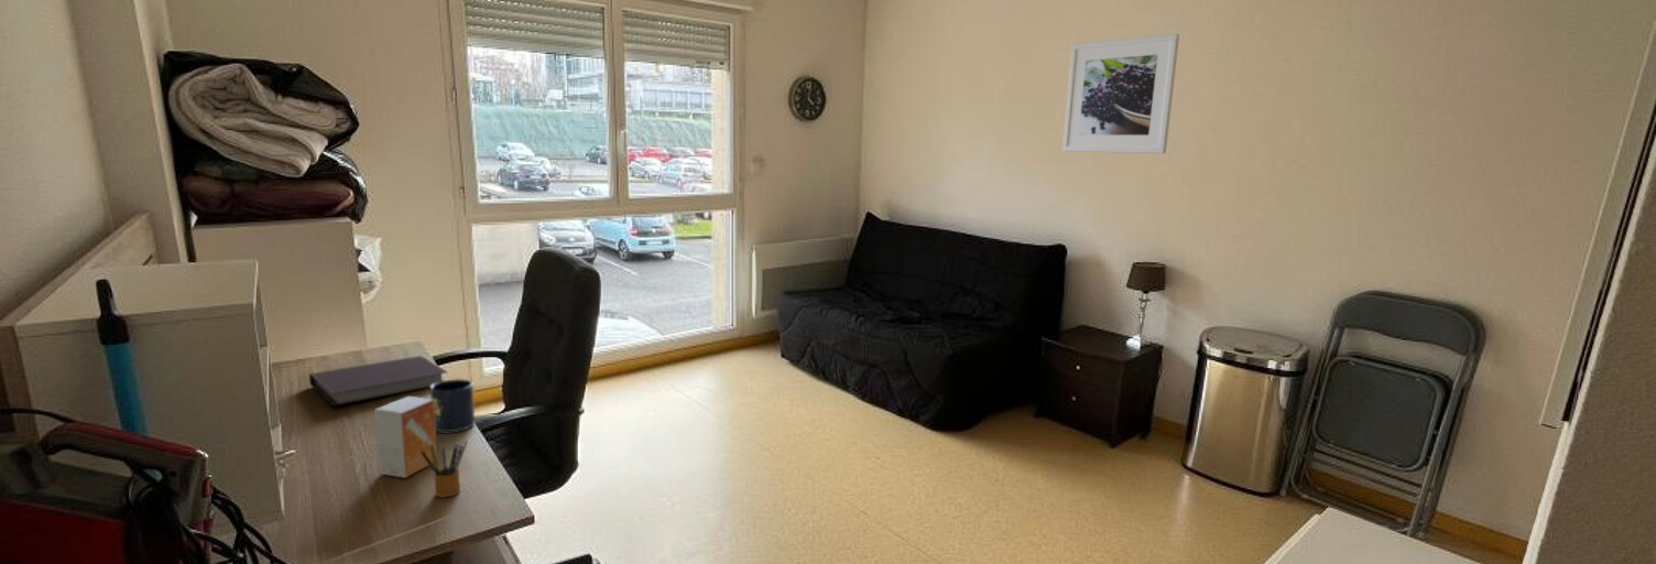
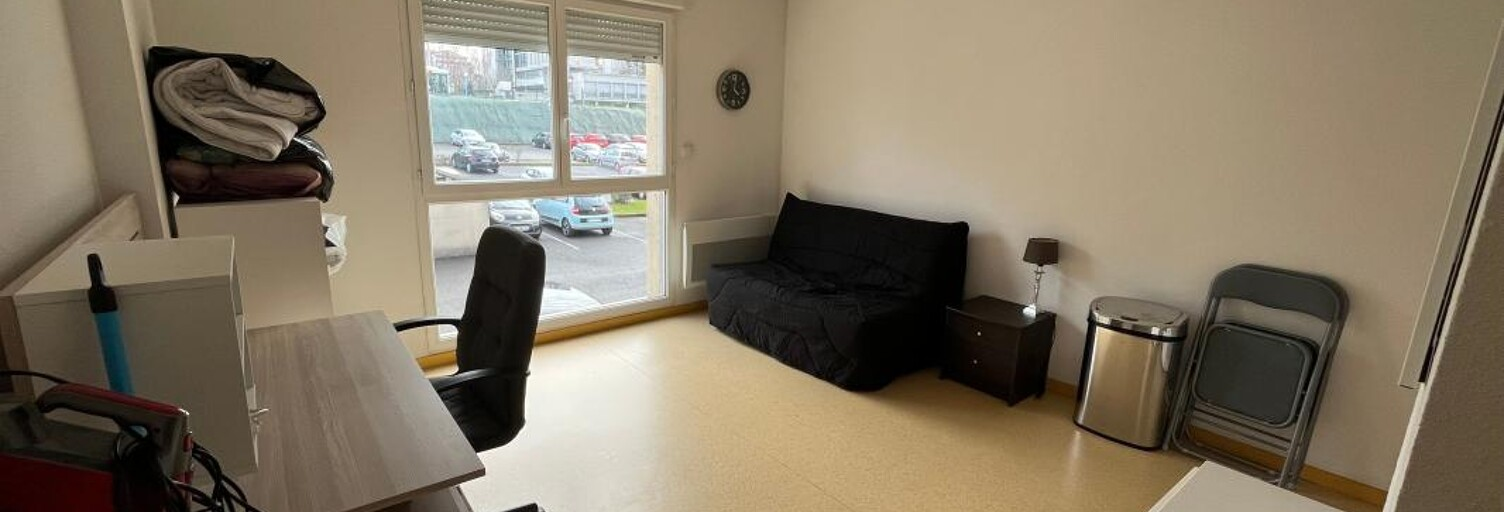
- small box (406, 435)
- notebook (380, 378)
- pencil box (445, 467)
- mug (449, 402)
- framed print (1116, 96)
